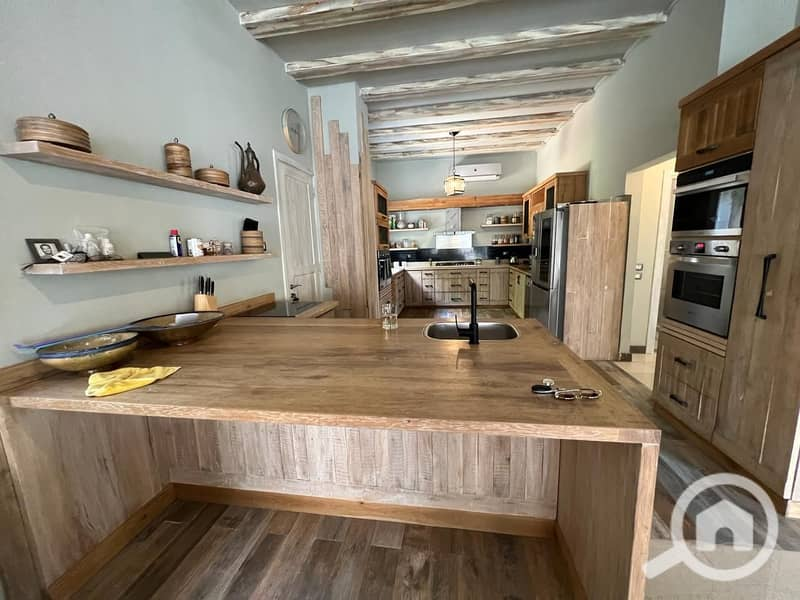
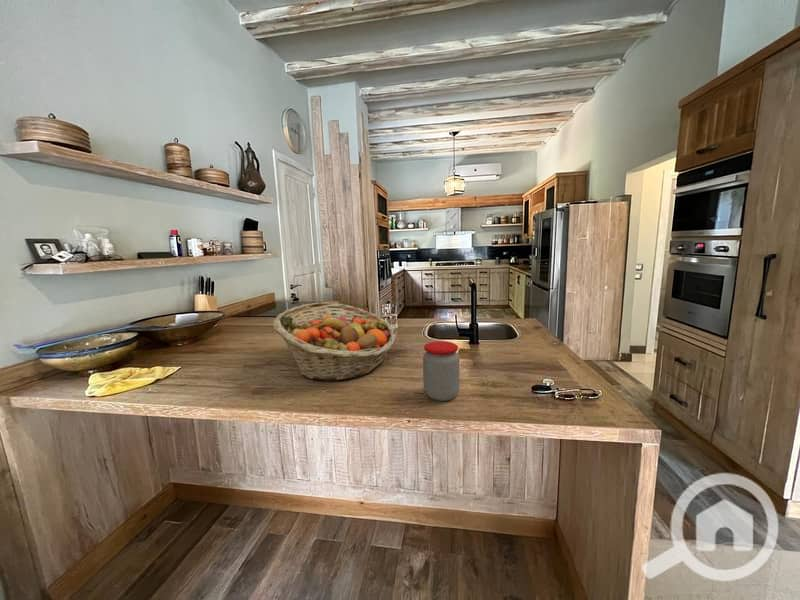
+ fruit basket (339, 335)
+ jar (441, 370)
